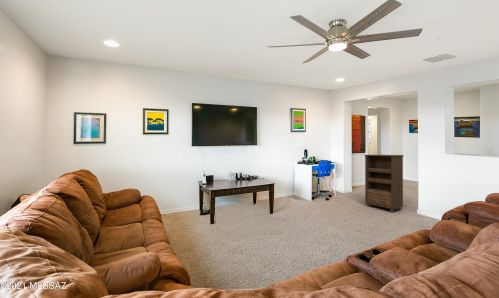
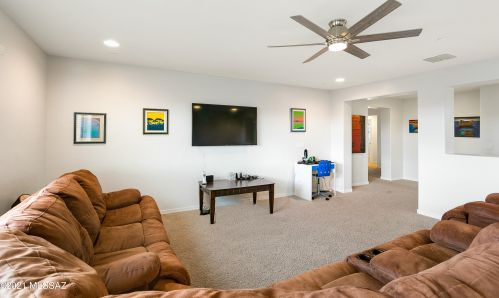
- bookshelf (383, 181)
